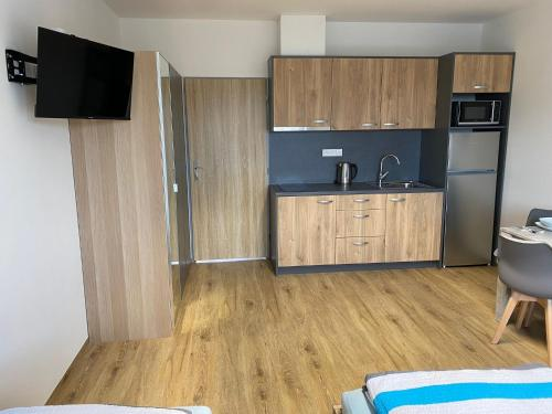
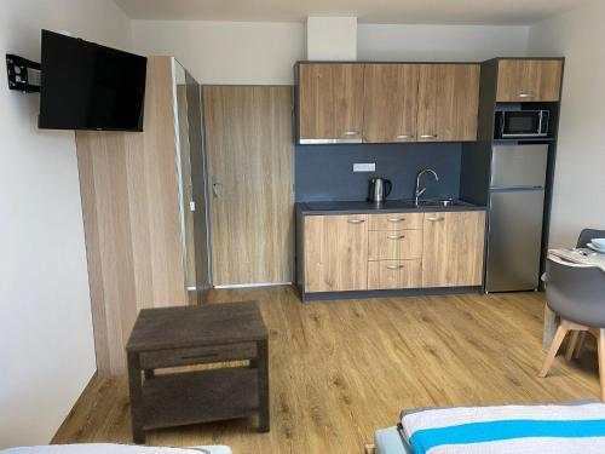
+ side table (202, 369)
